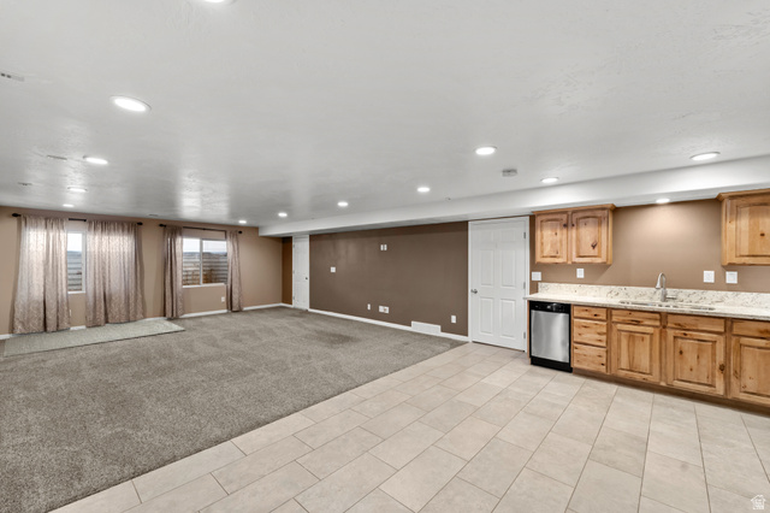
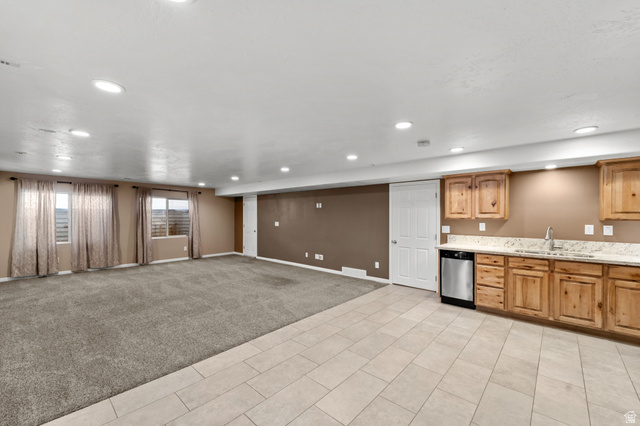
- rug (100, 334)
